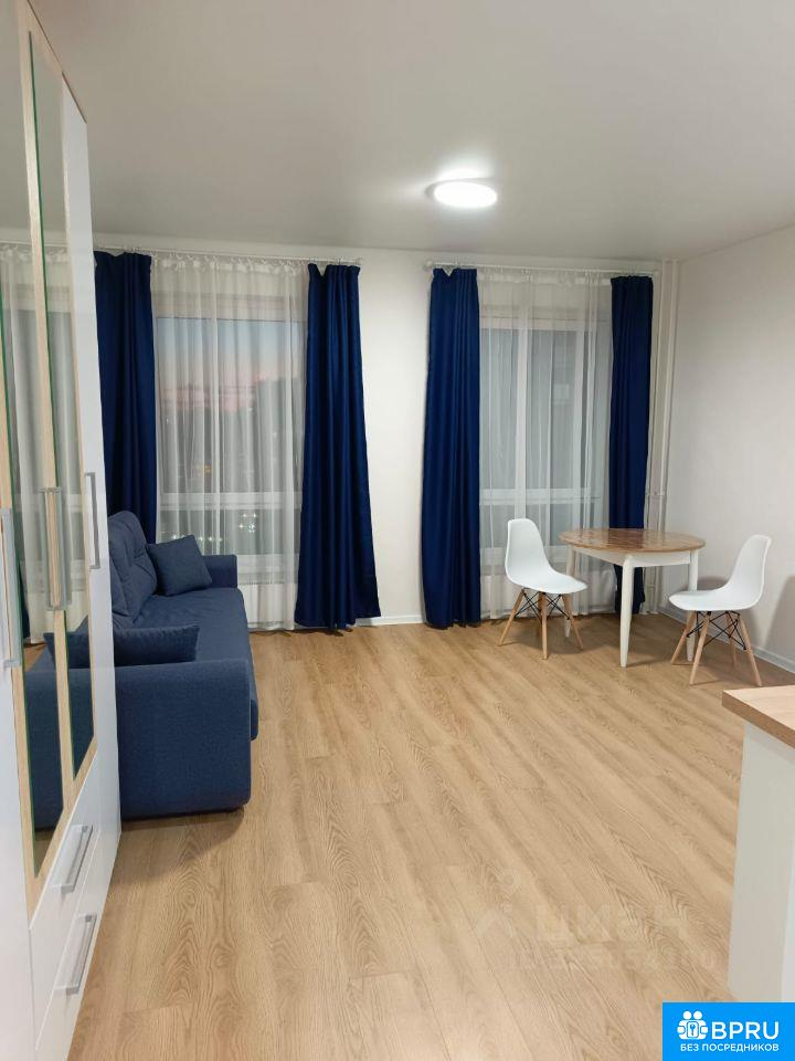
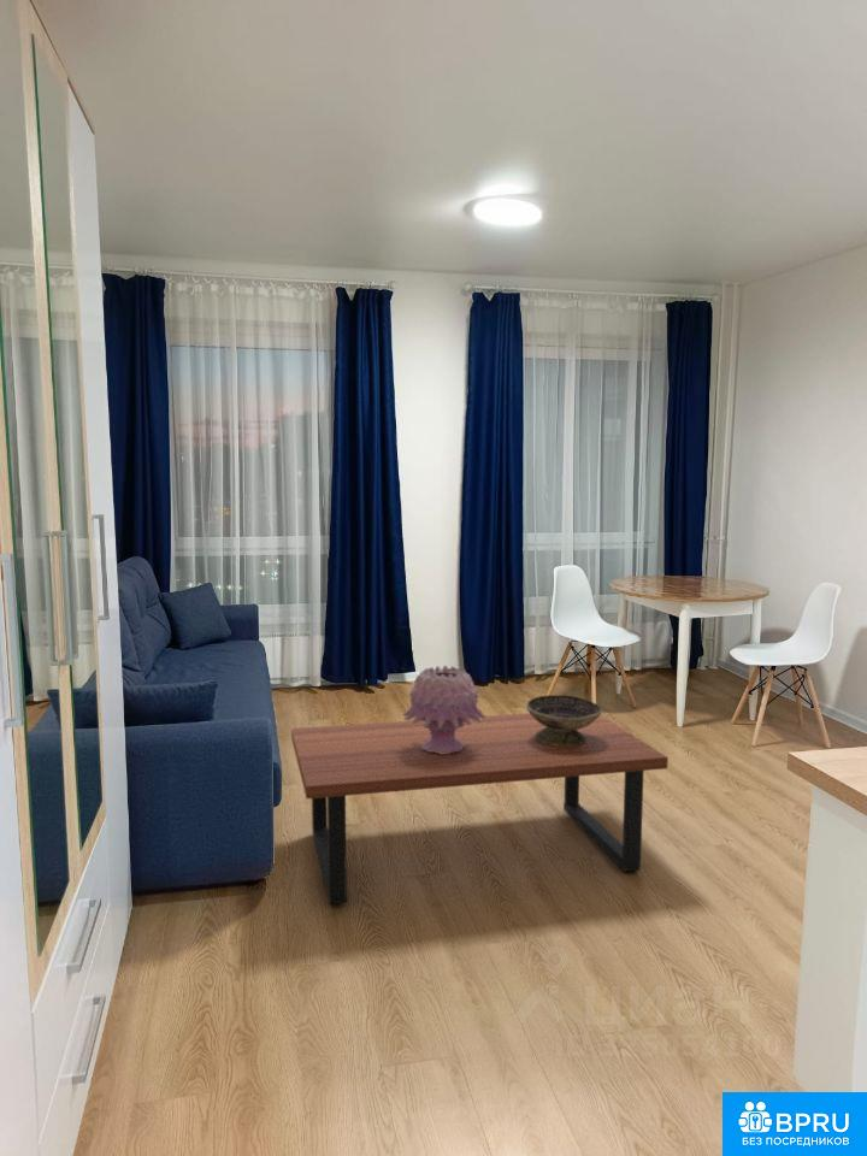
+ decorative bowl (564, 720)
+ coffee table (468, 784)
+ decorative vase (443, 708)
